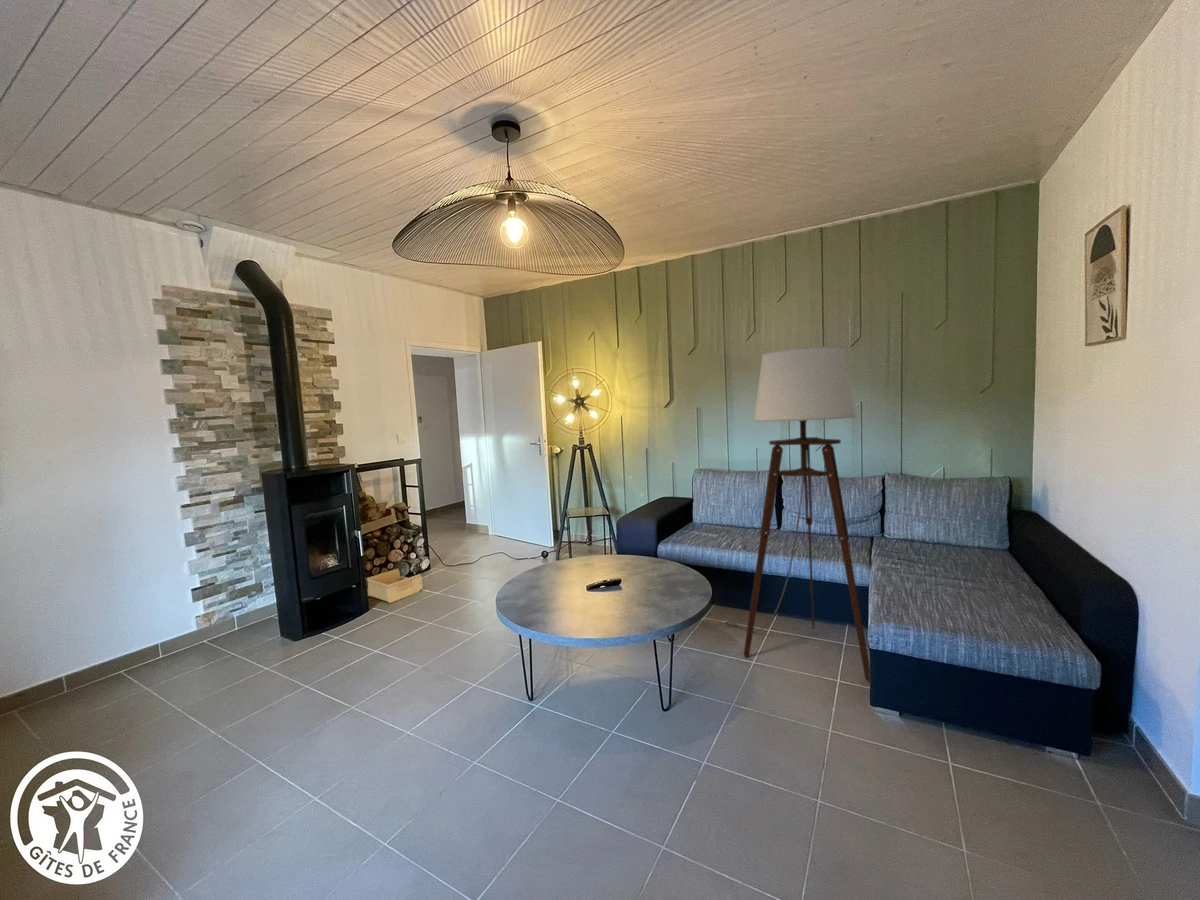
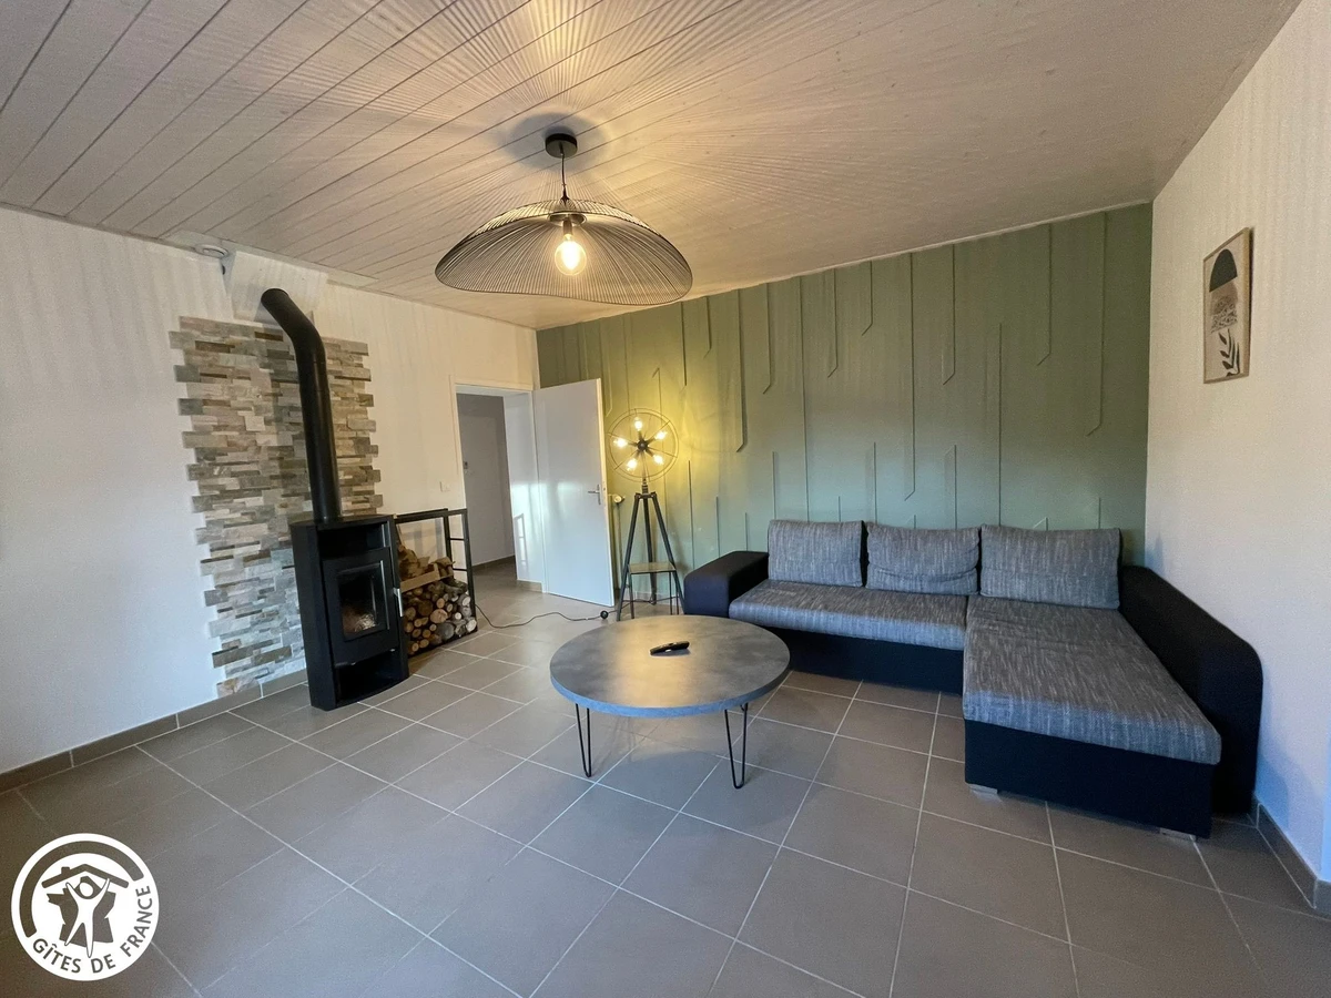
- storage bin (394, 584)
- floor lamp (774, 501)
